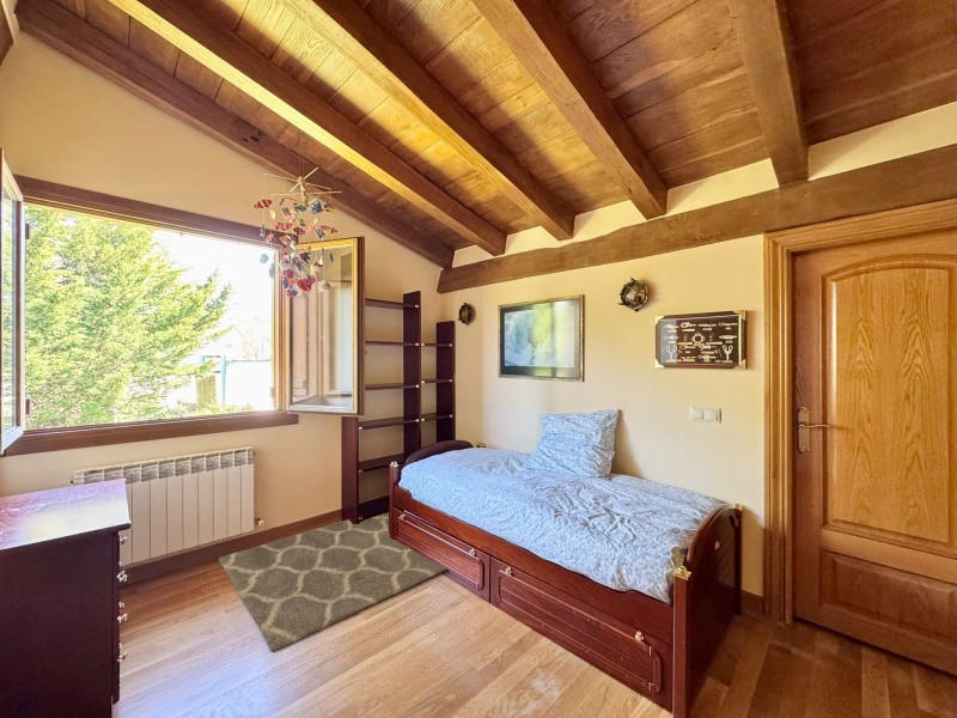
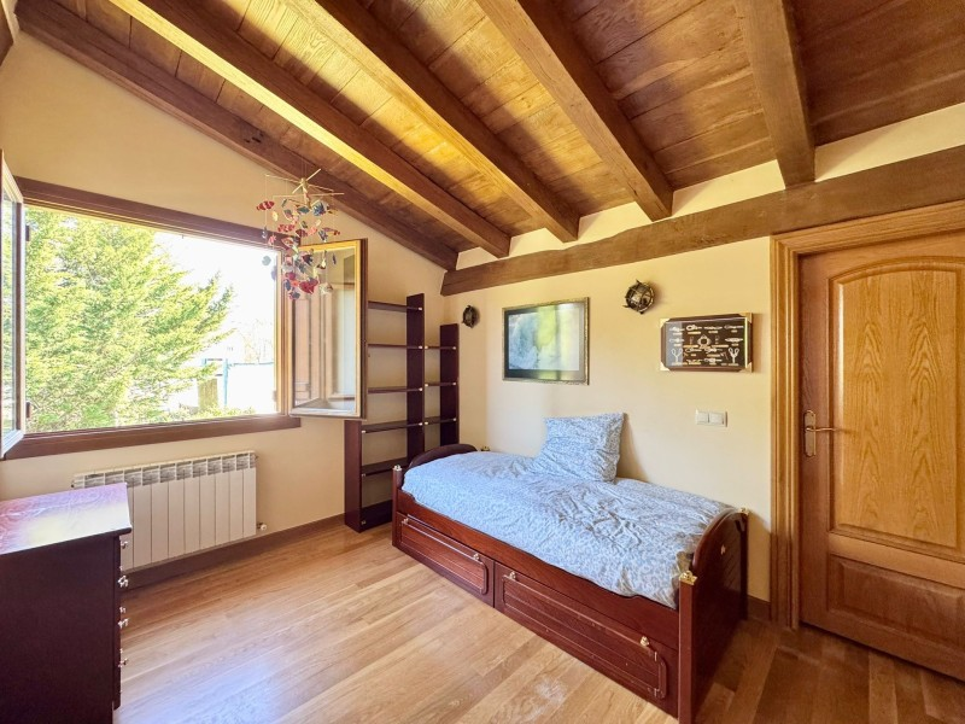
- rug (367, 549)
